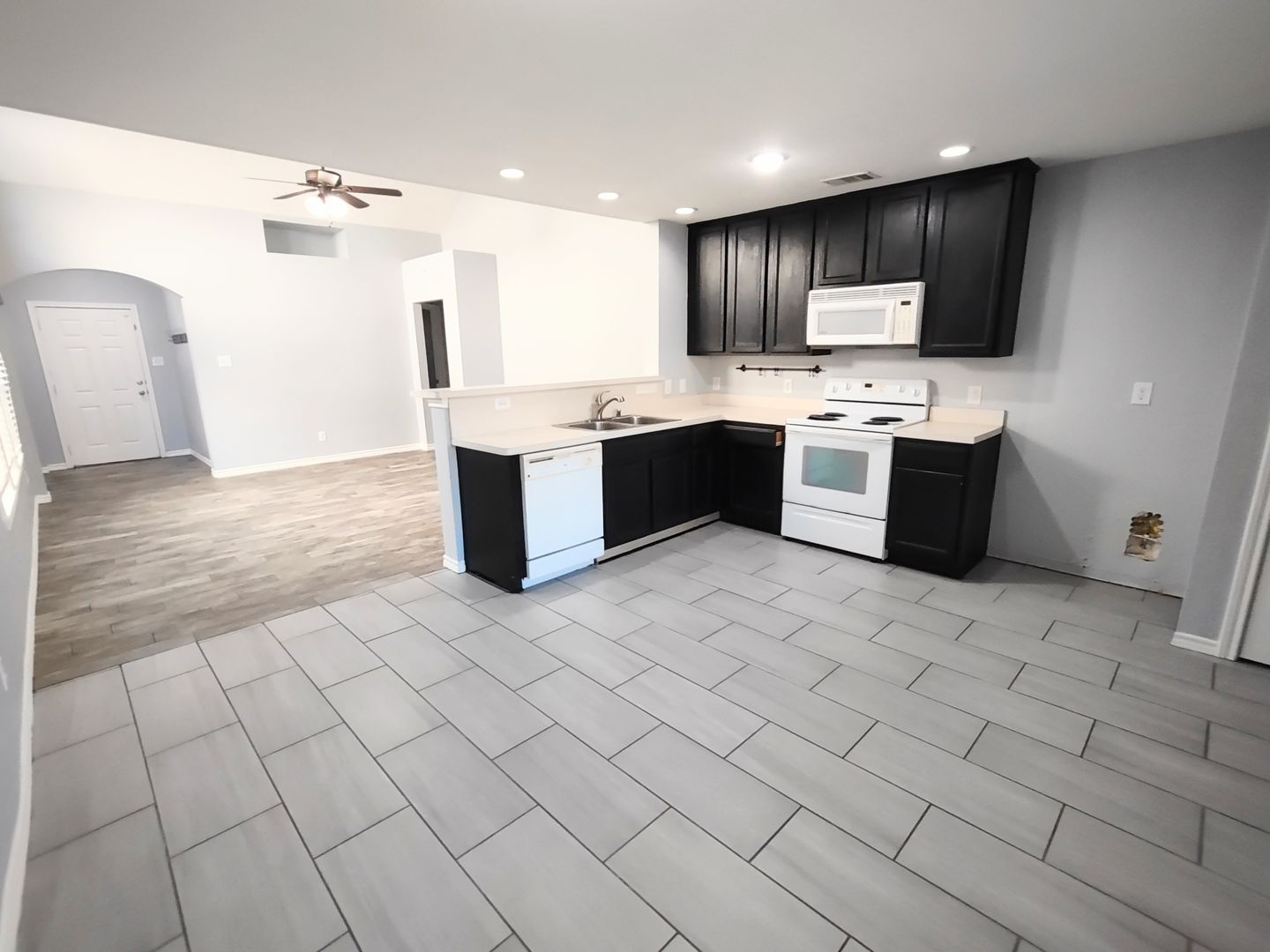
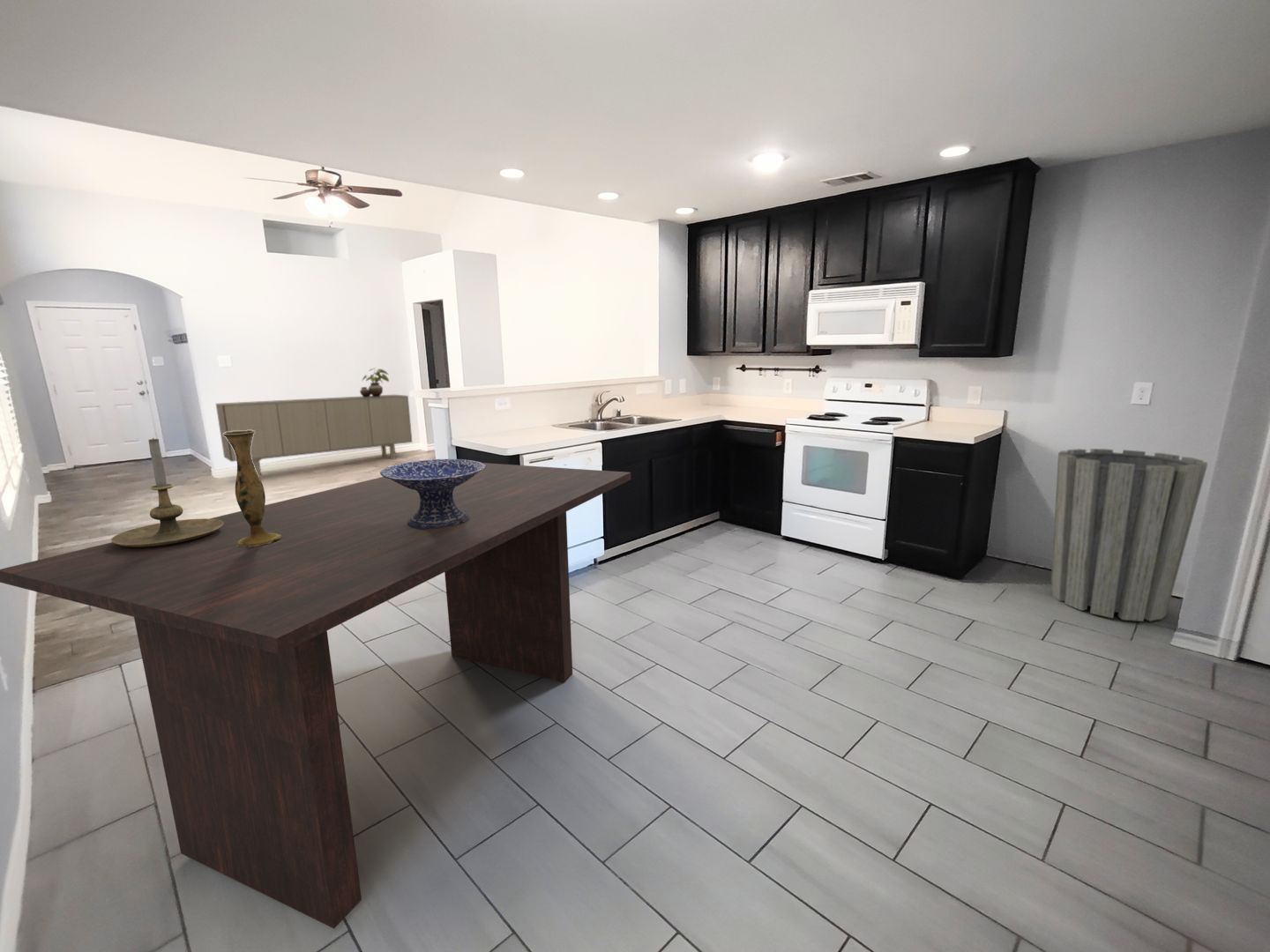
+ dining table (449, 628)
+ trash can (1117, 531)
+ candle holder (161, 487)
+ potted plant (373, 382)
+ vase (250, 486)
+ decorative bowl (436, 493)
+ sideboard (323, 433)
